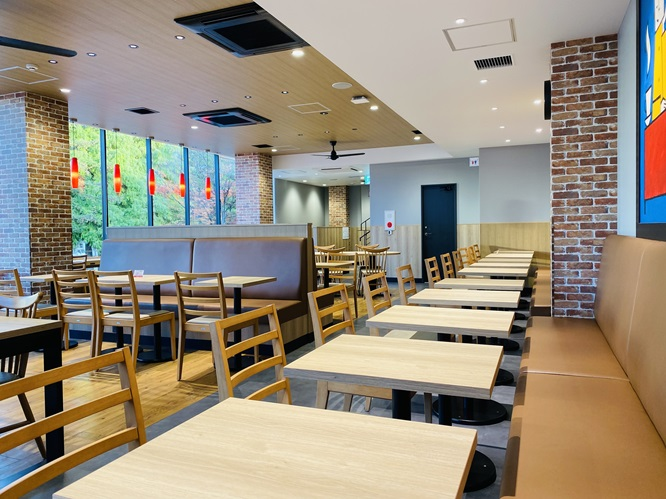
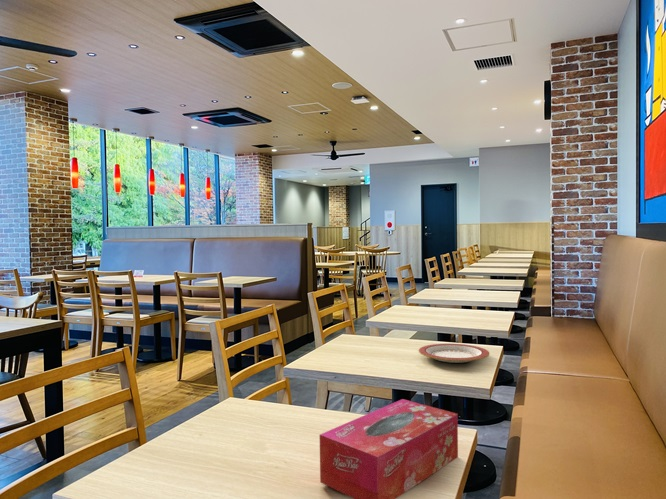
+ tissue box (392, 446)
+ plate (453, 353)
